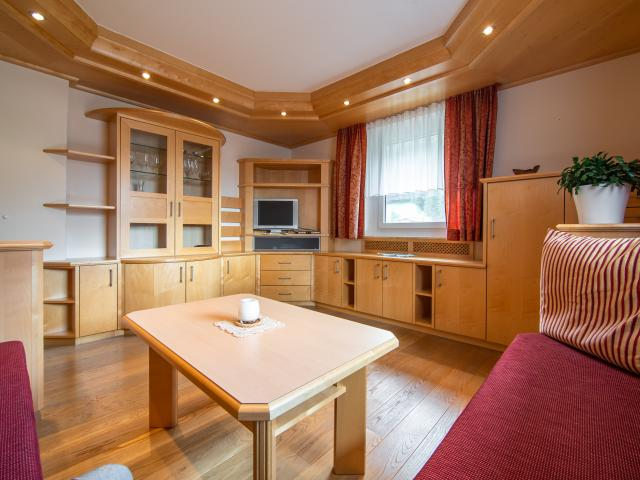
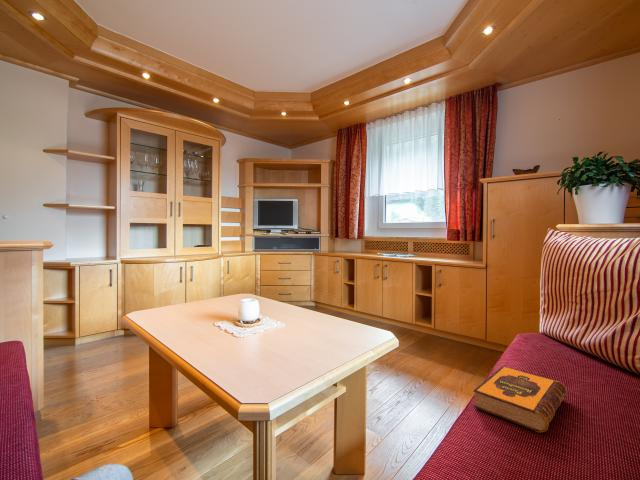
+ hardback book (521, 395)
